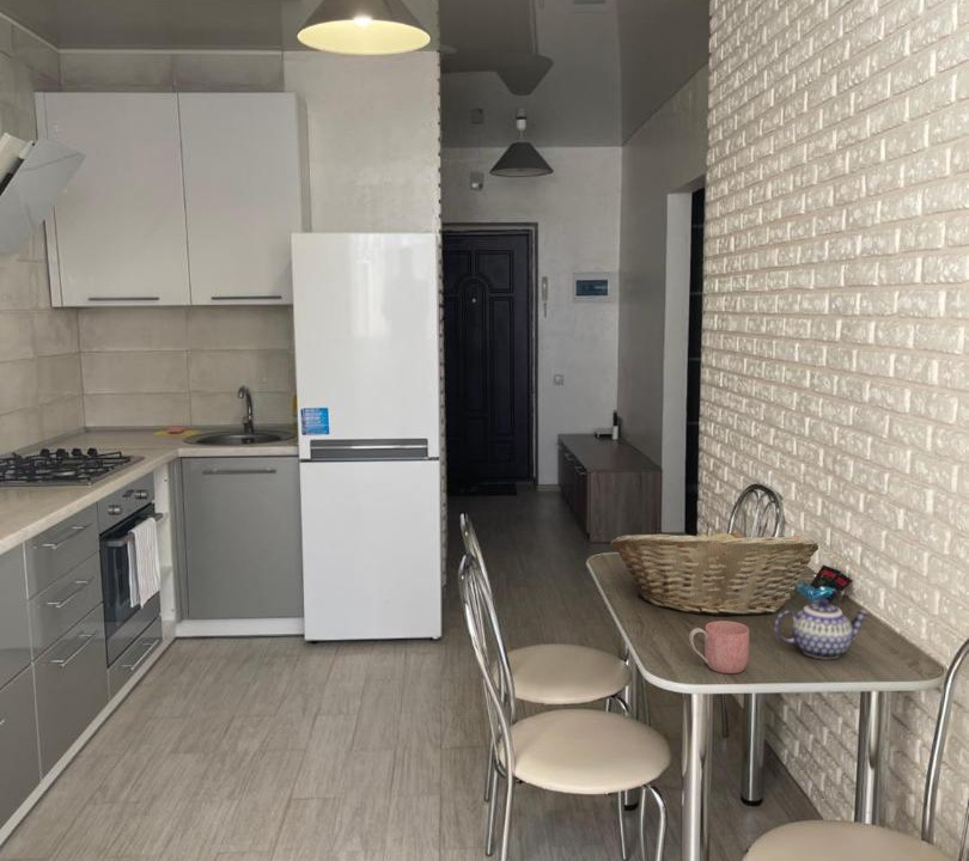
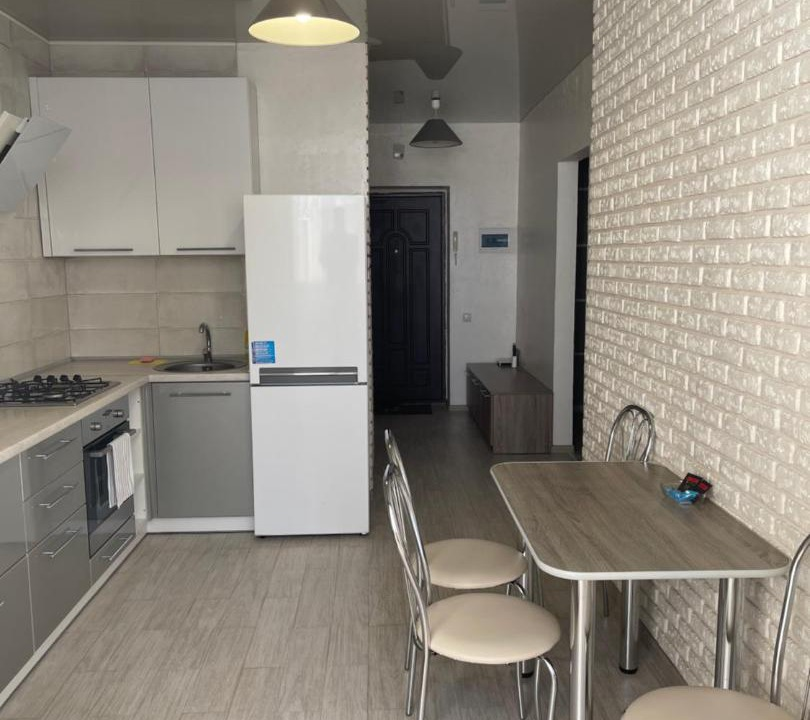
- fruit basket (712, 560)
- mug (718, 647)
- teapot (822, 625)
